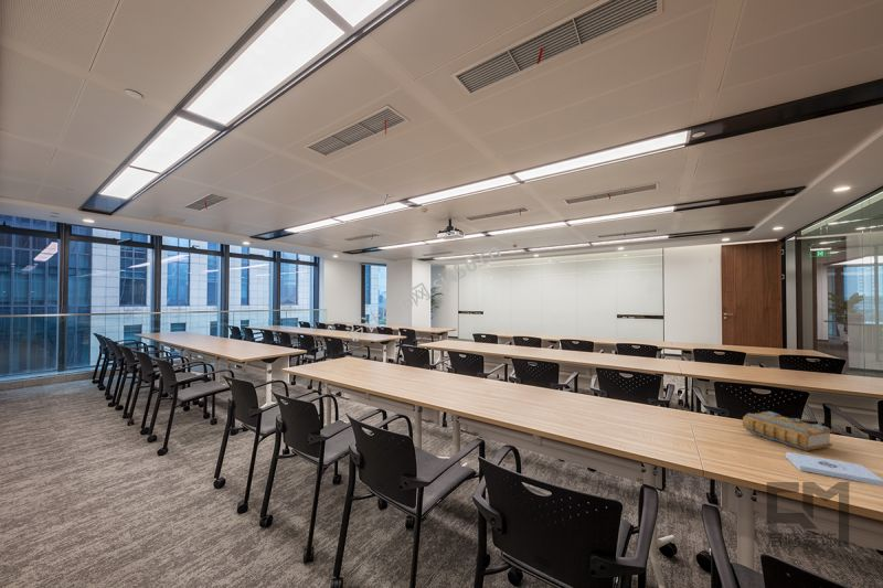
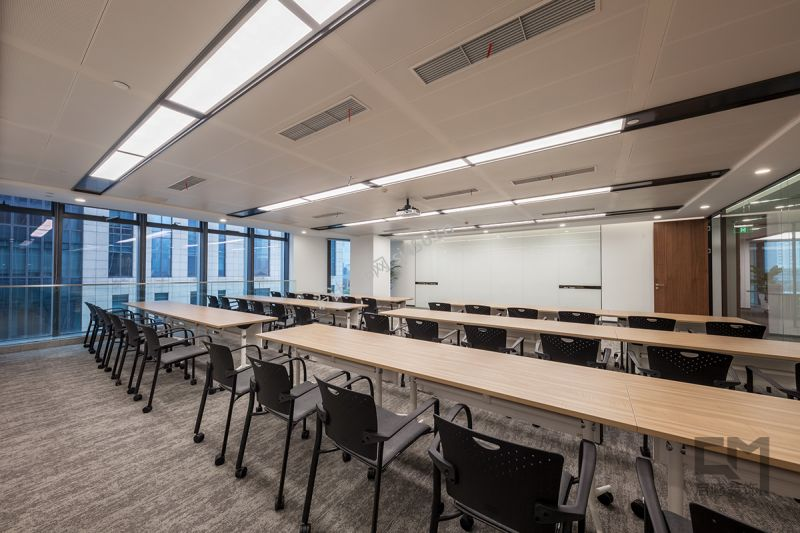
- book (785, 428)
- notepad (830, 467)
